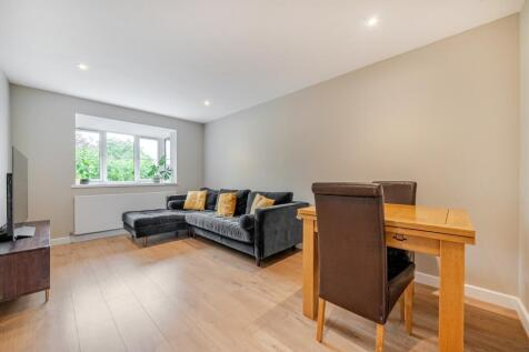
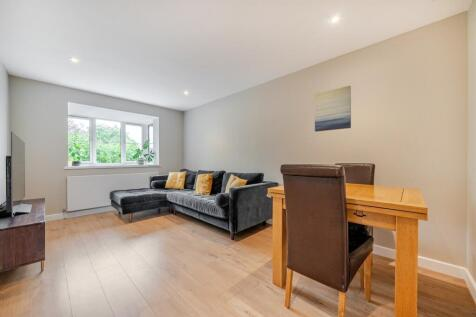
+ wall art (331, 110)
